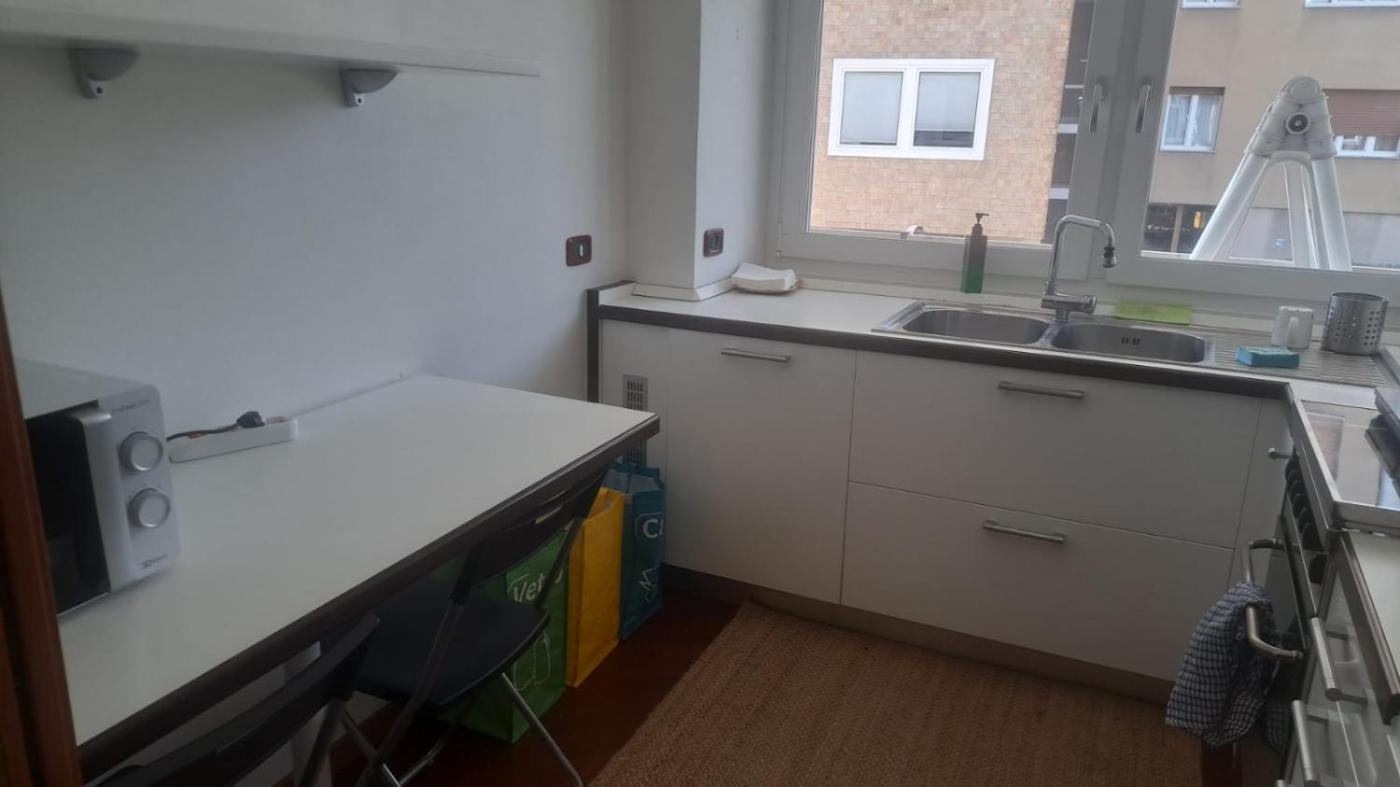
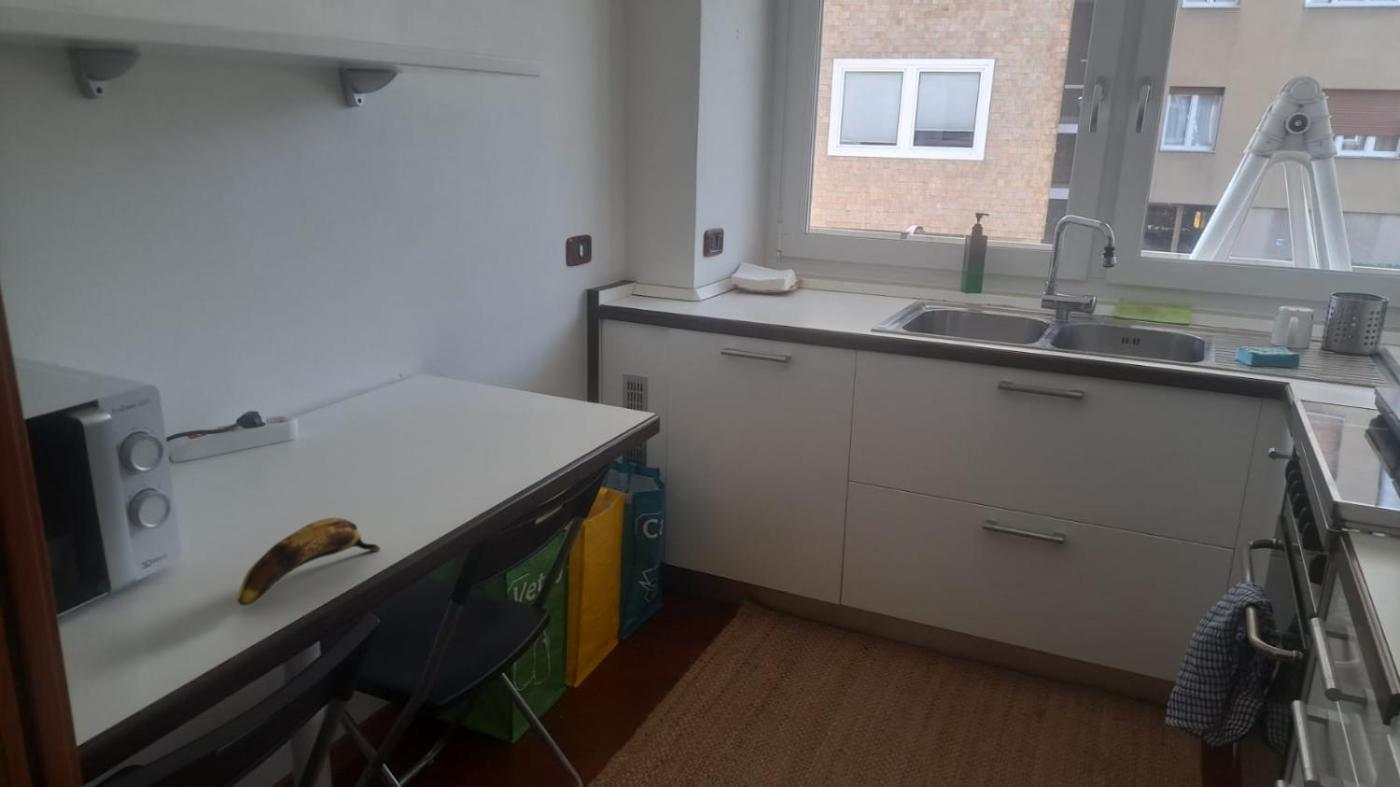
+ banana (308, 550)
